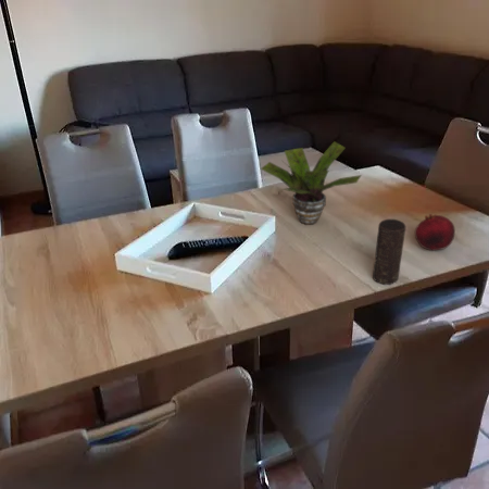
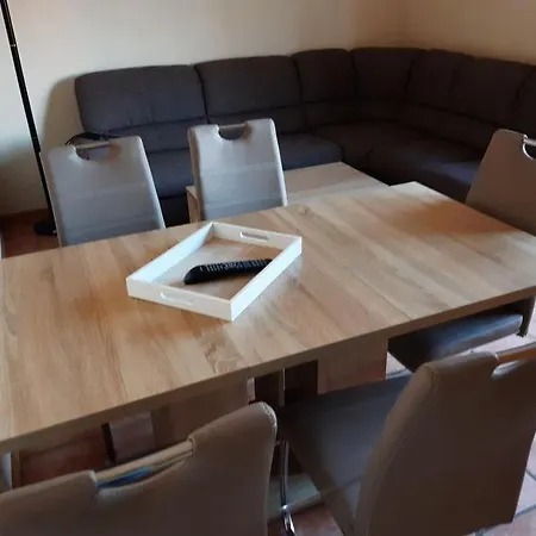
- potted plant (308, 186)
- fruit (435, 230)
- candle (388, 252)
